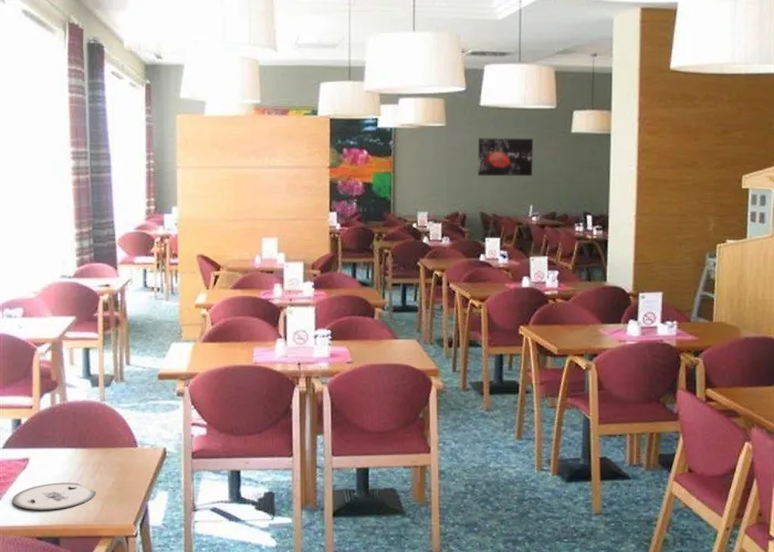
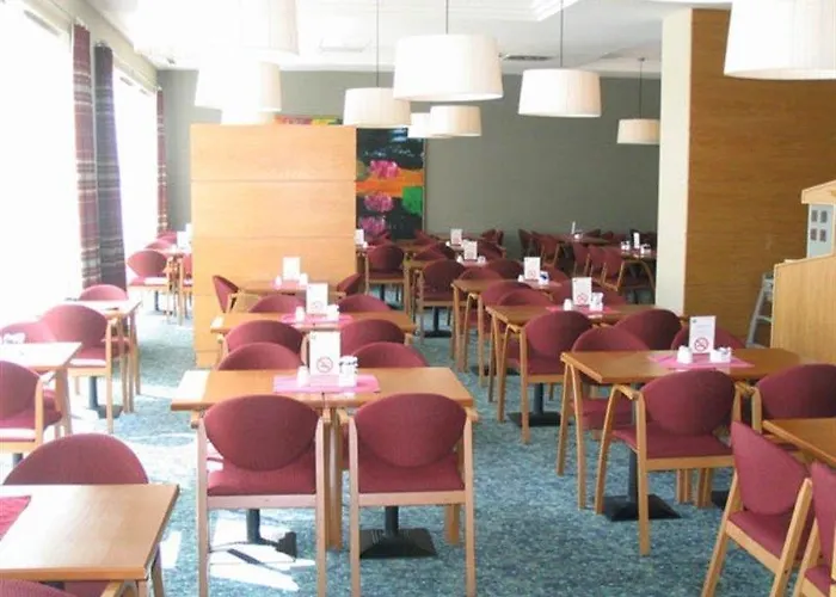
- plate (54, 495)
- wall art (505, 157)
